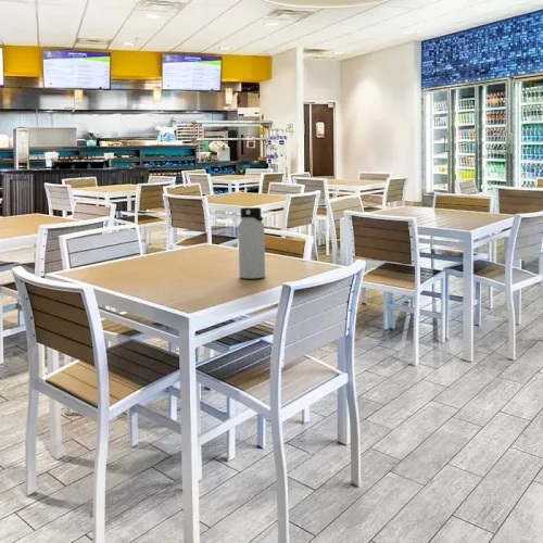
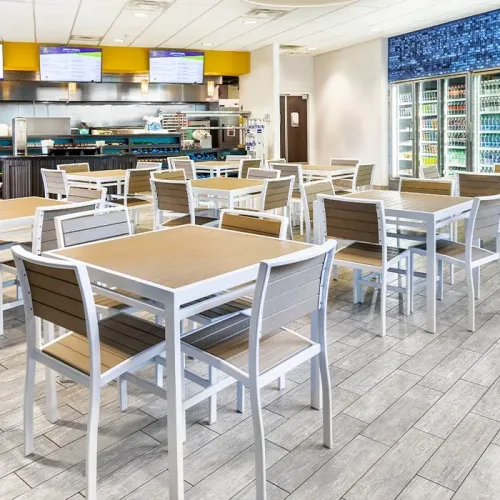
- water bottle (251, 242)
